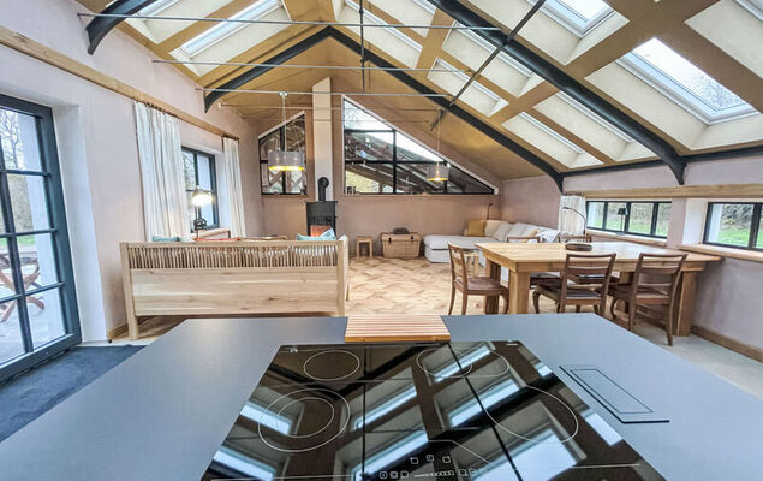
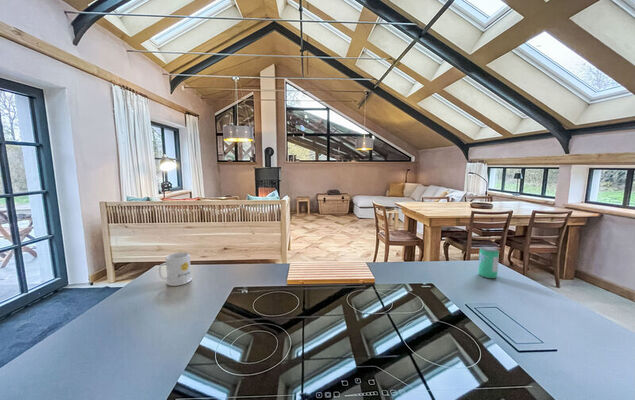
+ mug (175, 269)
+ beverage can (488, 262)
